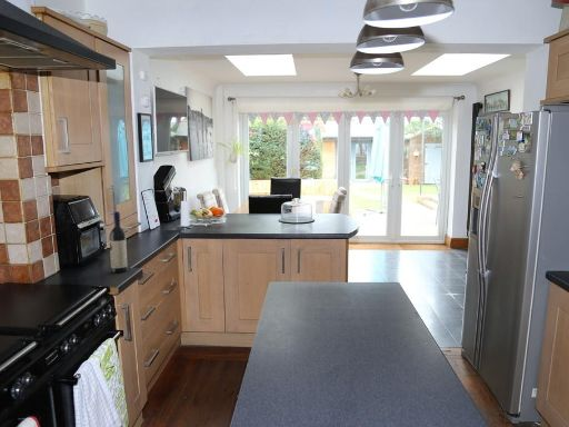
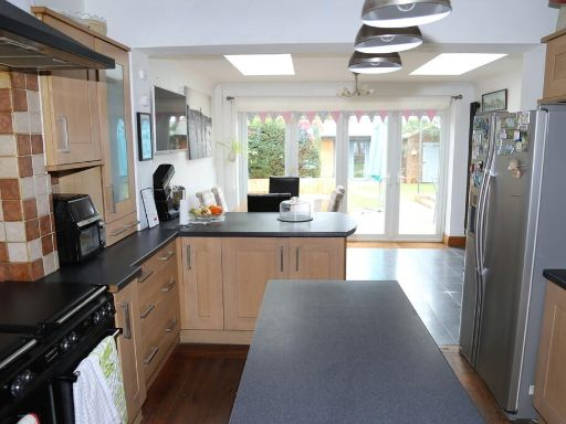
- wine bottle (118, 241)
